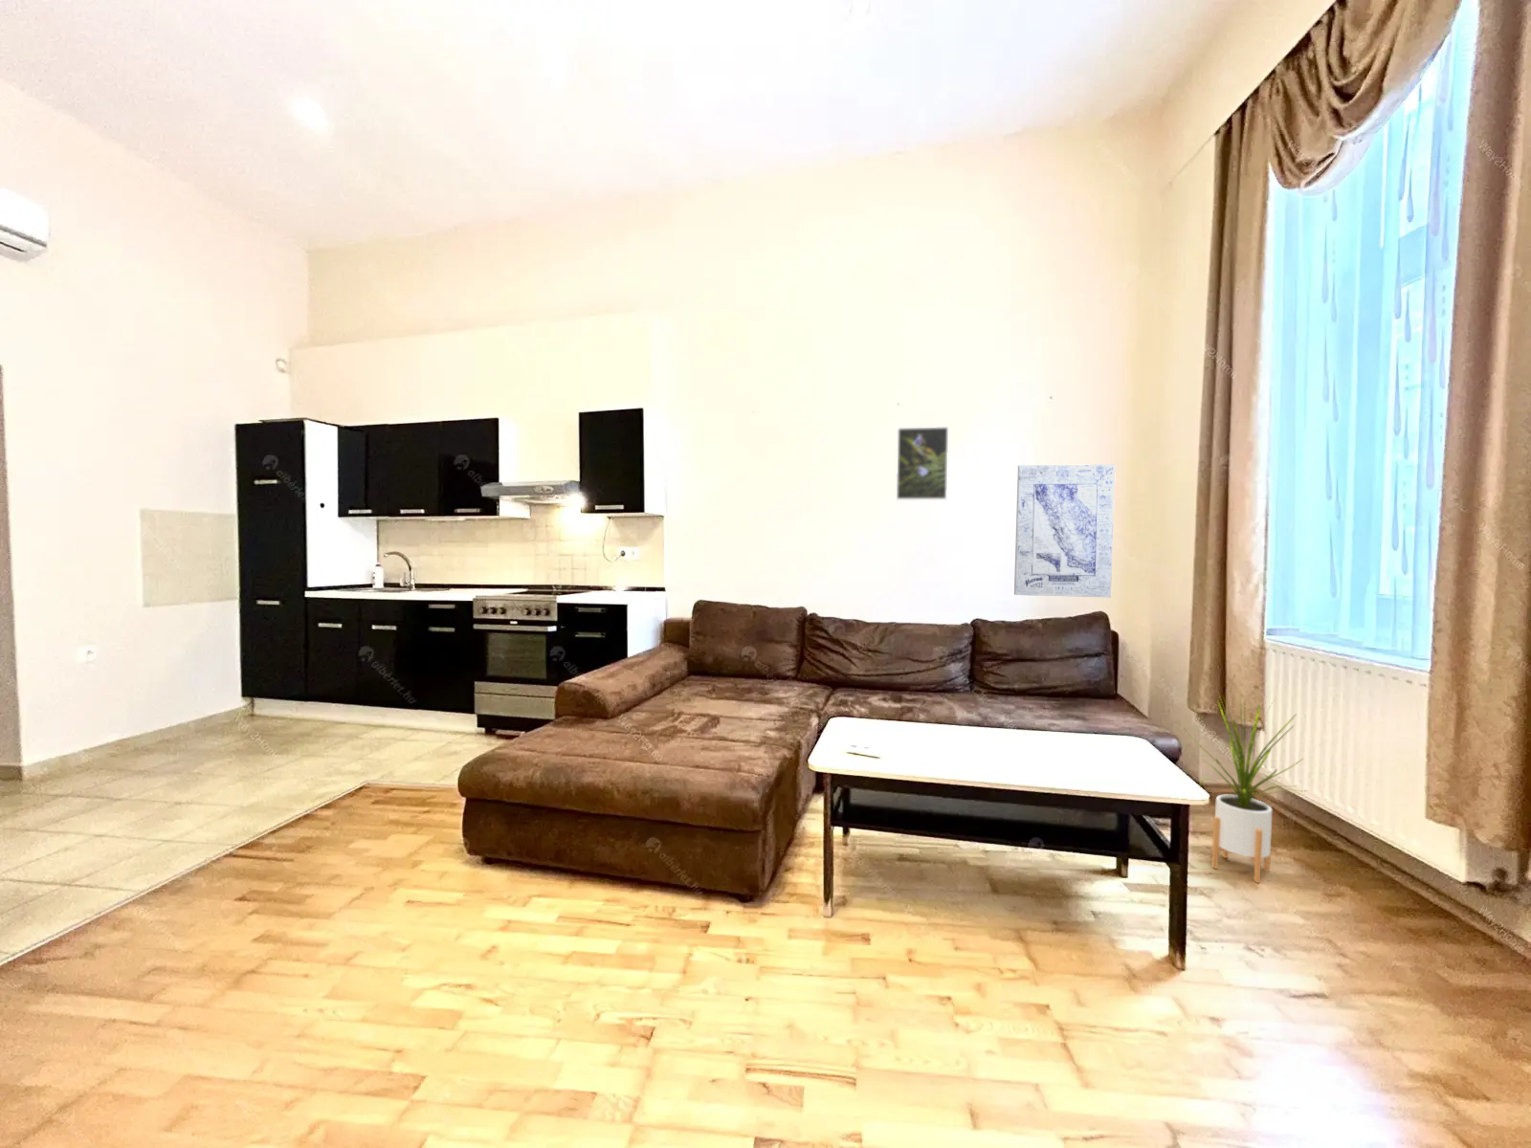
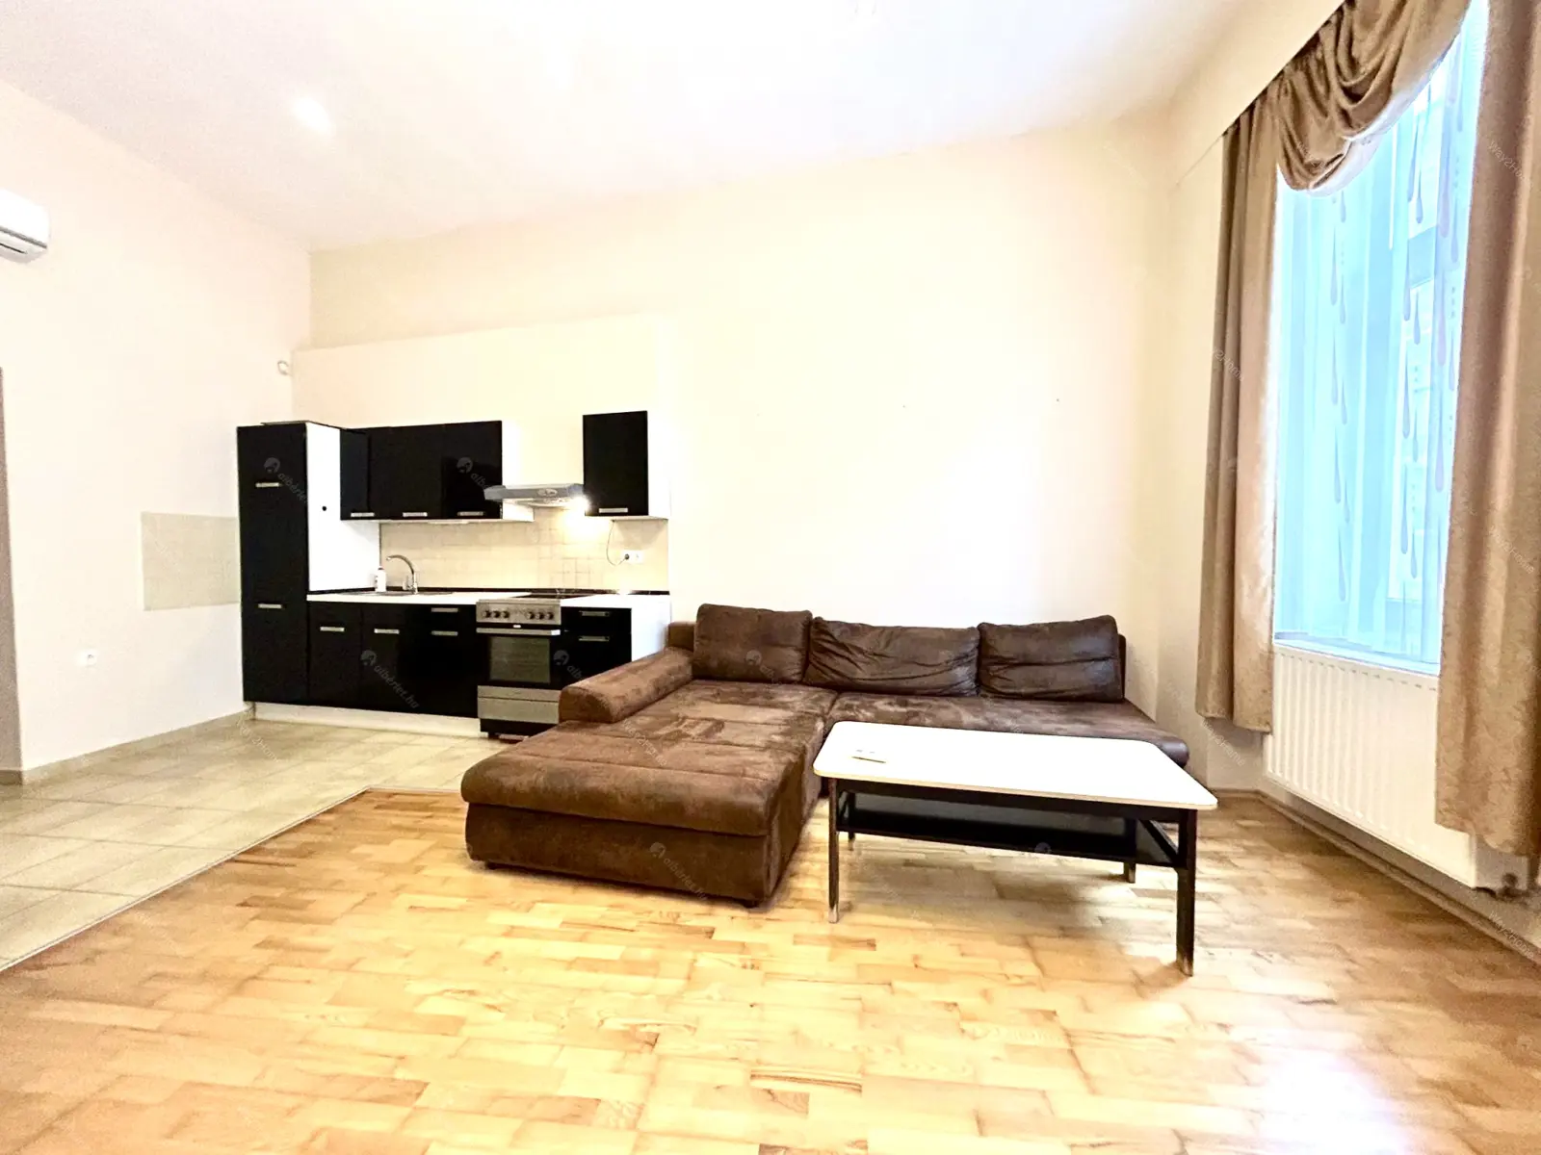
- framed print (921, 463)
- house plant (1248, 783)
- wall art (1063, 531)
